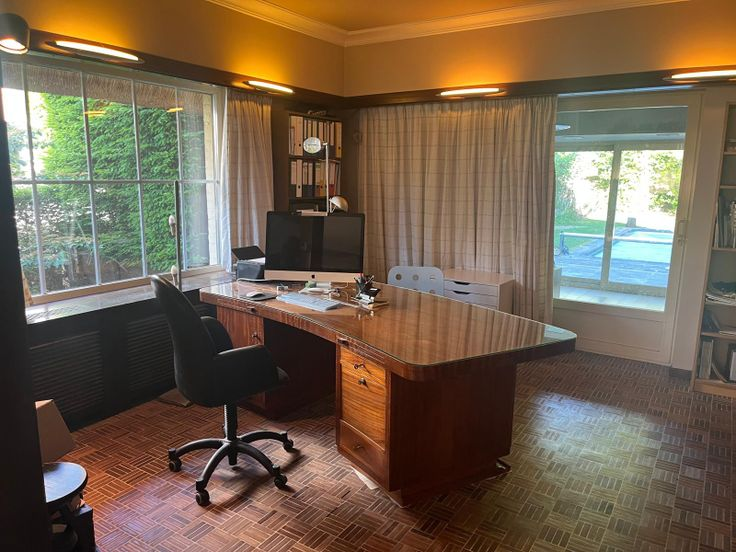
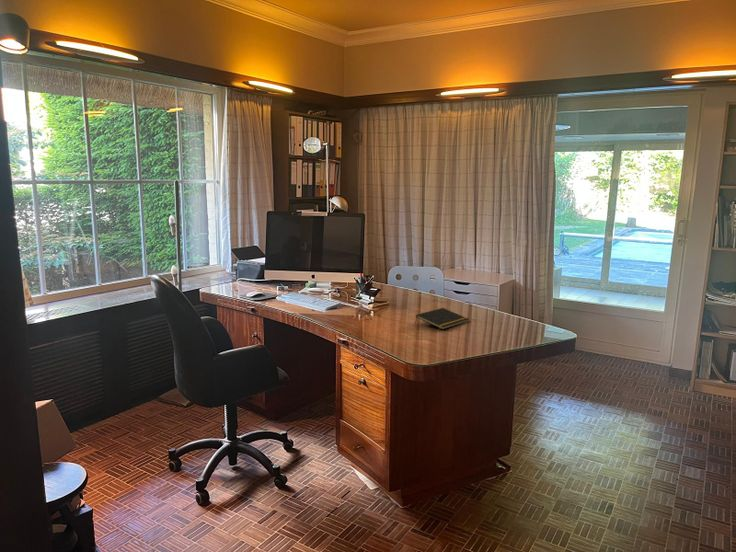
+ notepad (442, 318)
